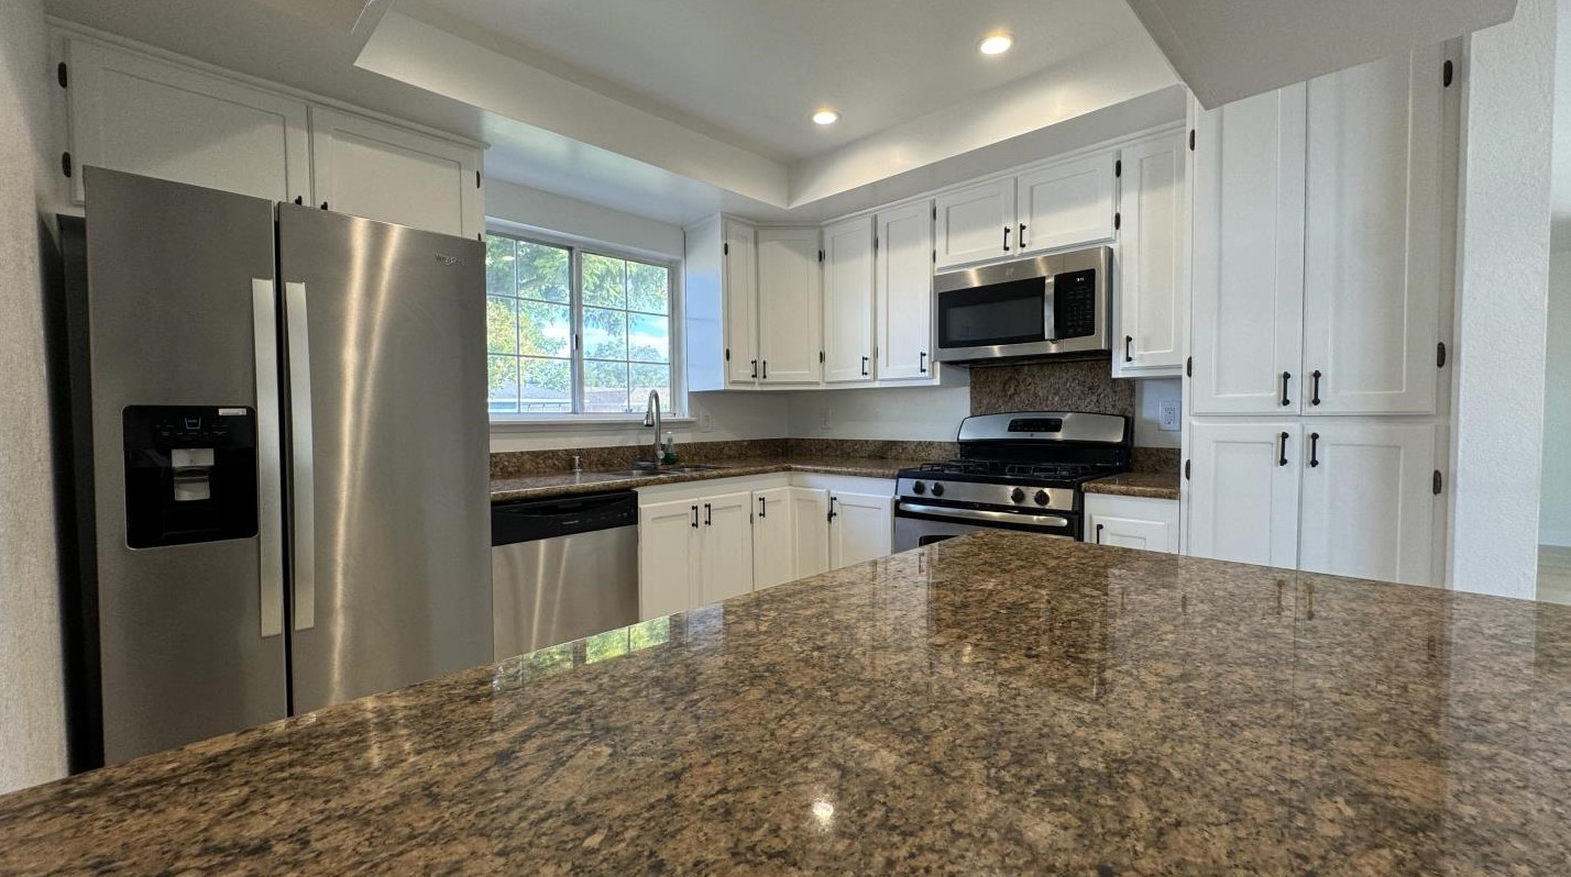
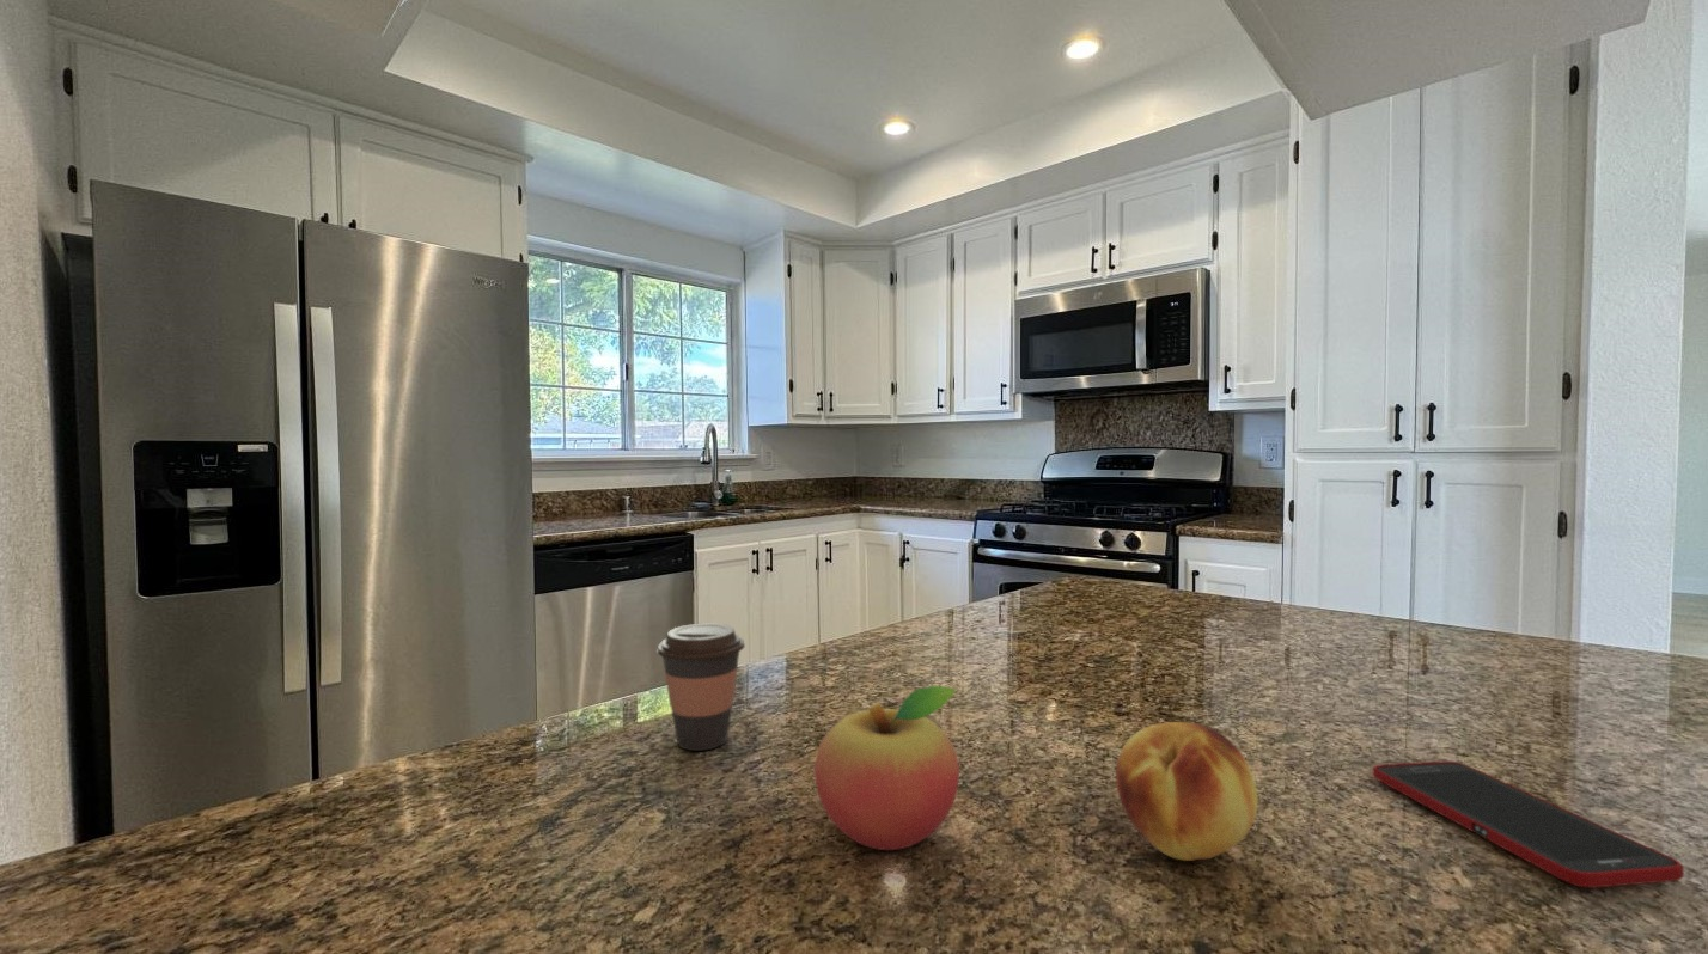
+ fruit (886, 760)
+ cell phone (1506, 814)
+ coffee cup (701, 685)
+ fruit (1183, 787)
